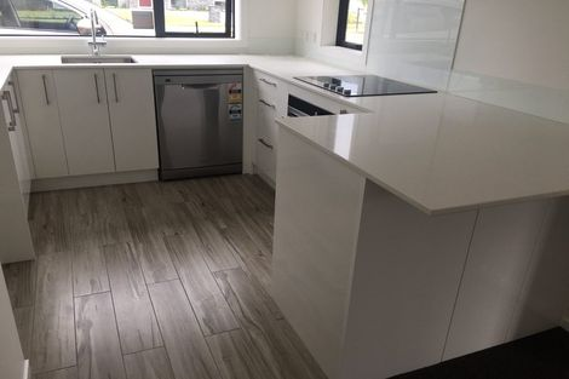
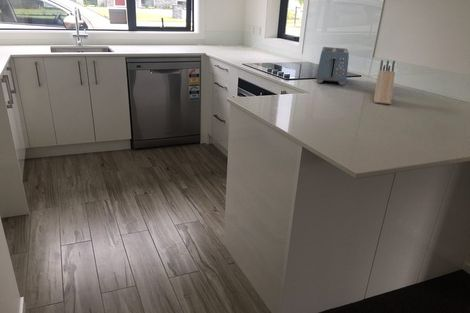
+ knife block (385, 81)
+ toaster (332, 65)
